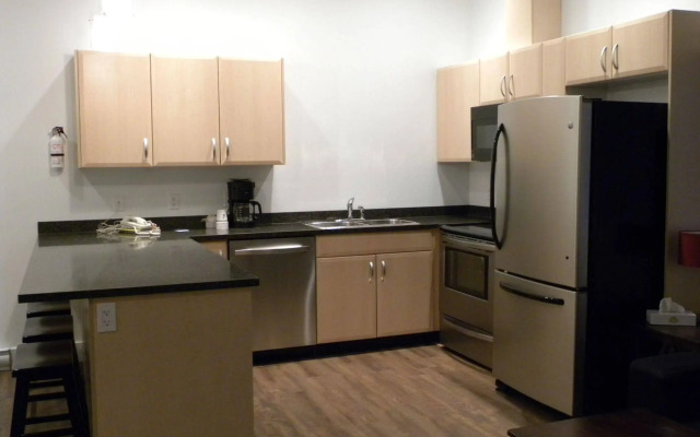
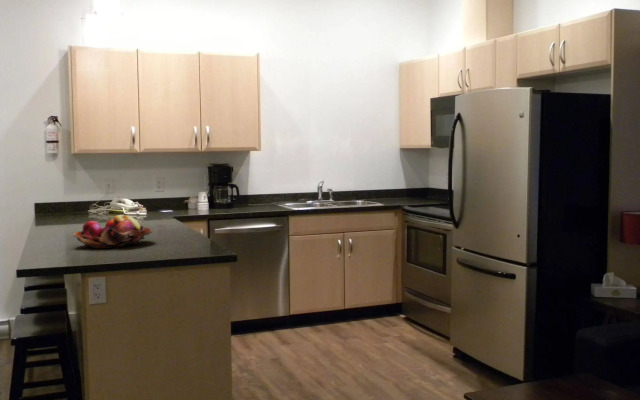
+ fruit basket (115, 230)
